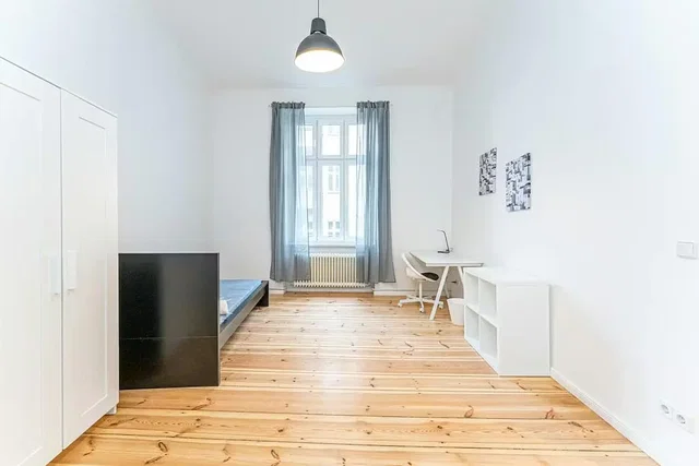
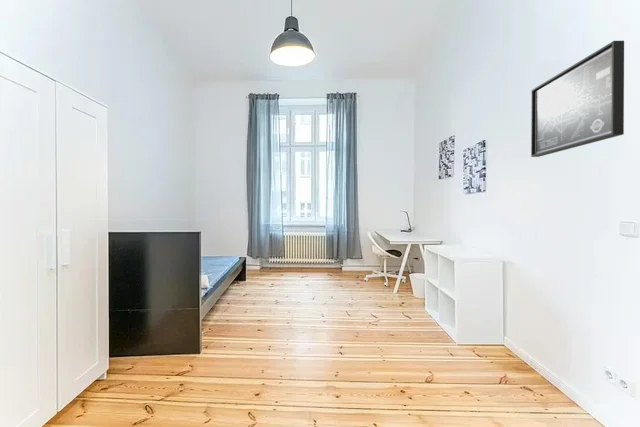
+ wall art (569, 108)
